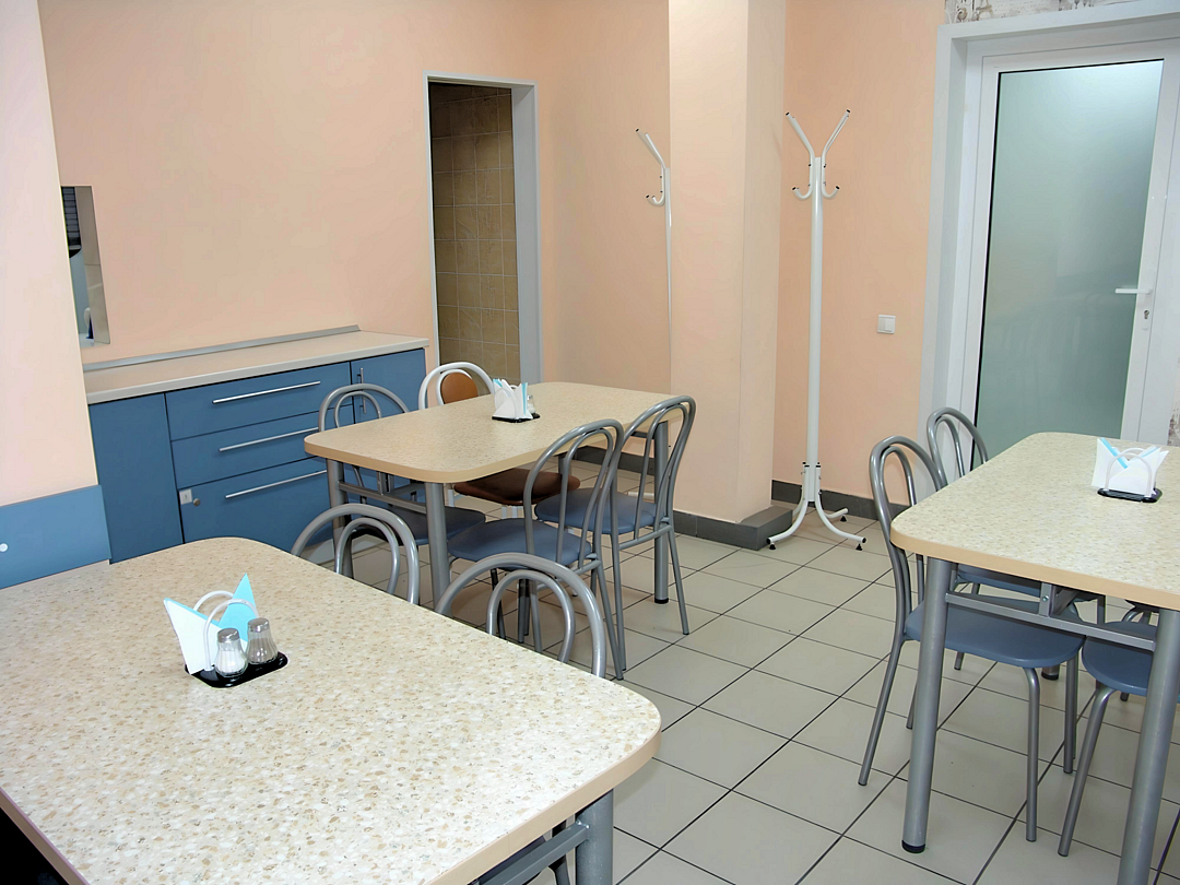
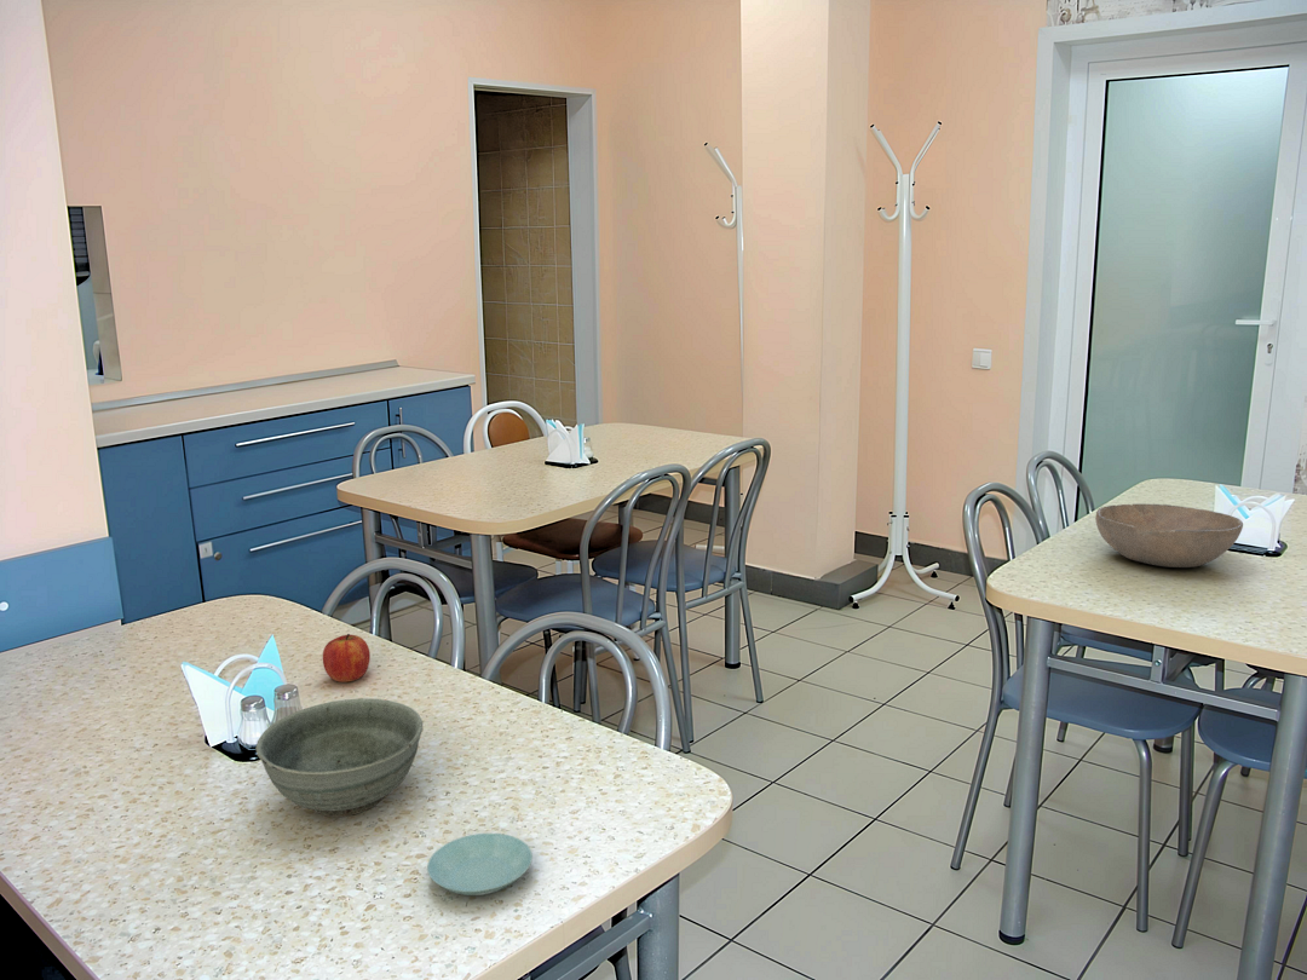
+ saucer (480, 869)
+ fruit (346, 655)
+ bowl (1167, 538)
+ bowl (344, 765)
